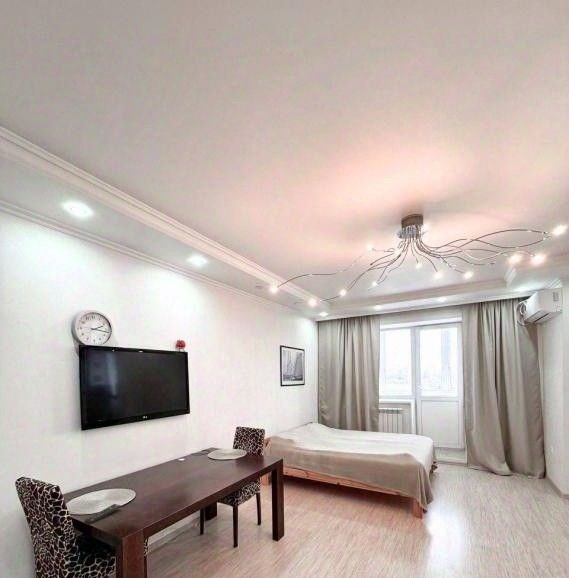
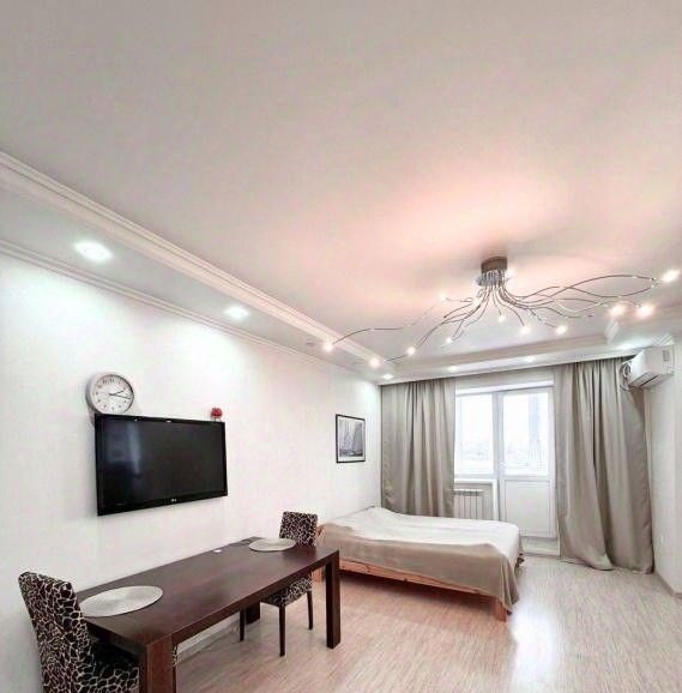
- remote control (103, 513)
